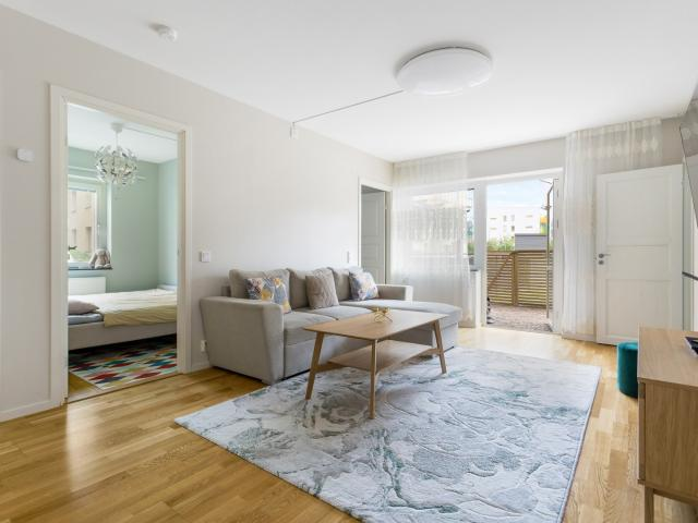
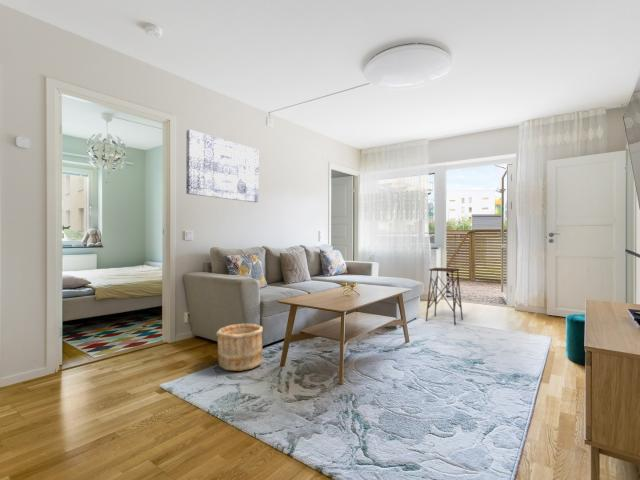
+ wooden bucket (240, 346)
+ wall art (225, 169)
+ side table (444, 294)
